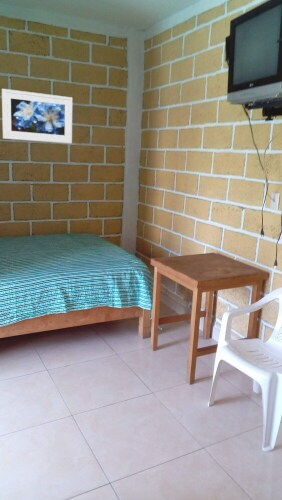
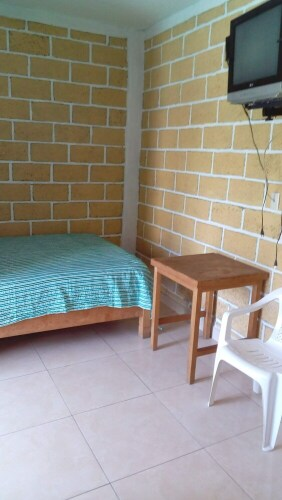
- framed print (38, 117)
